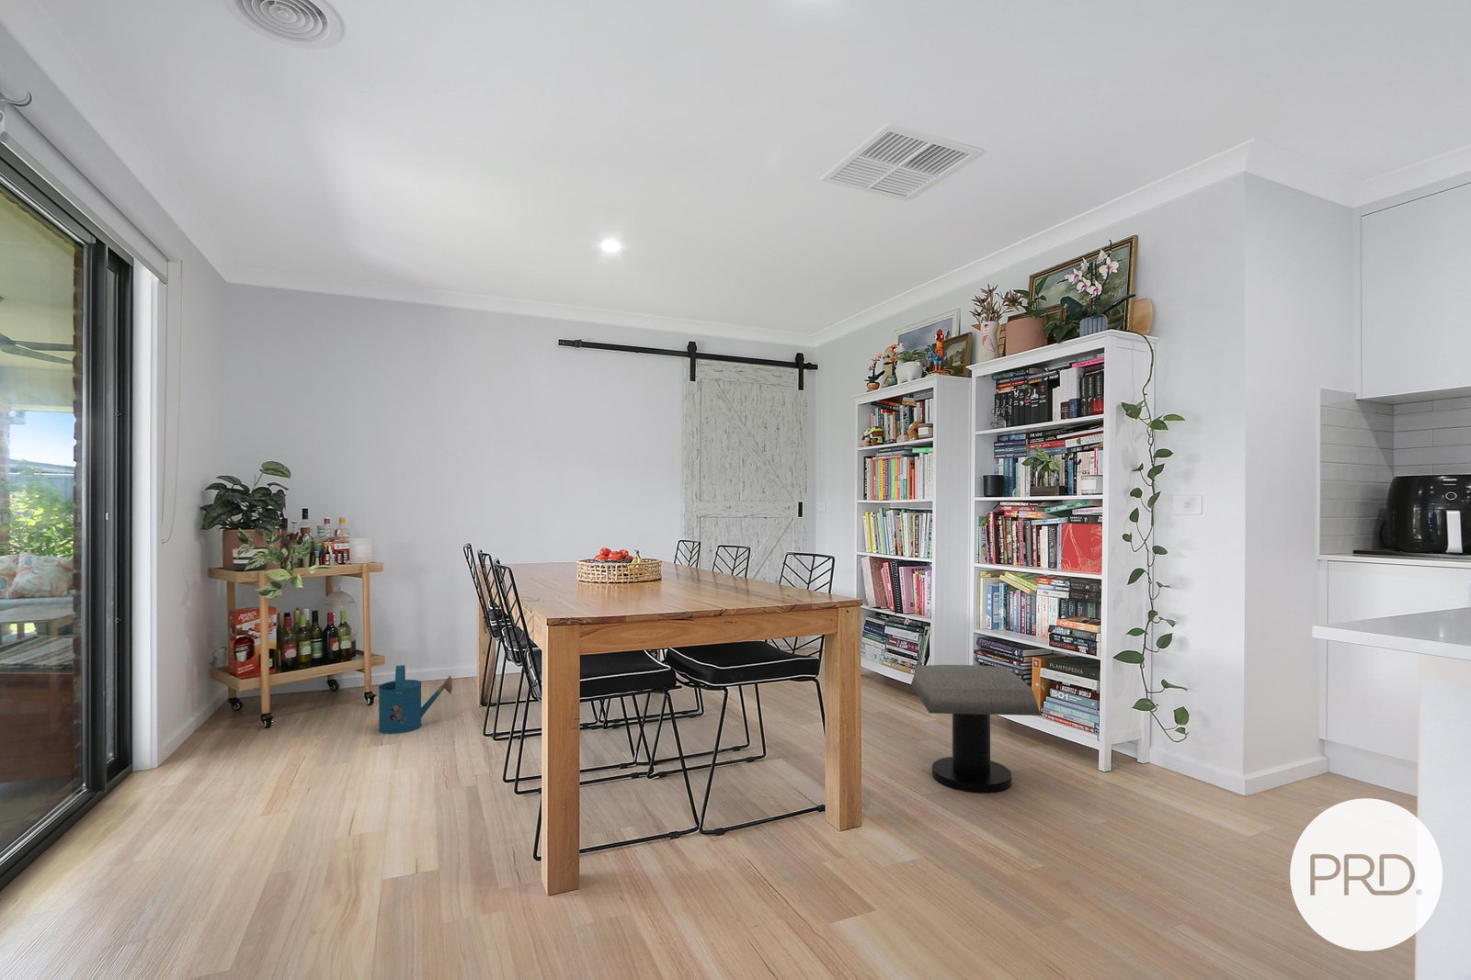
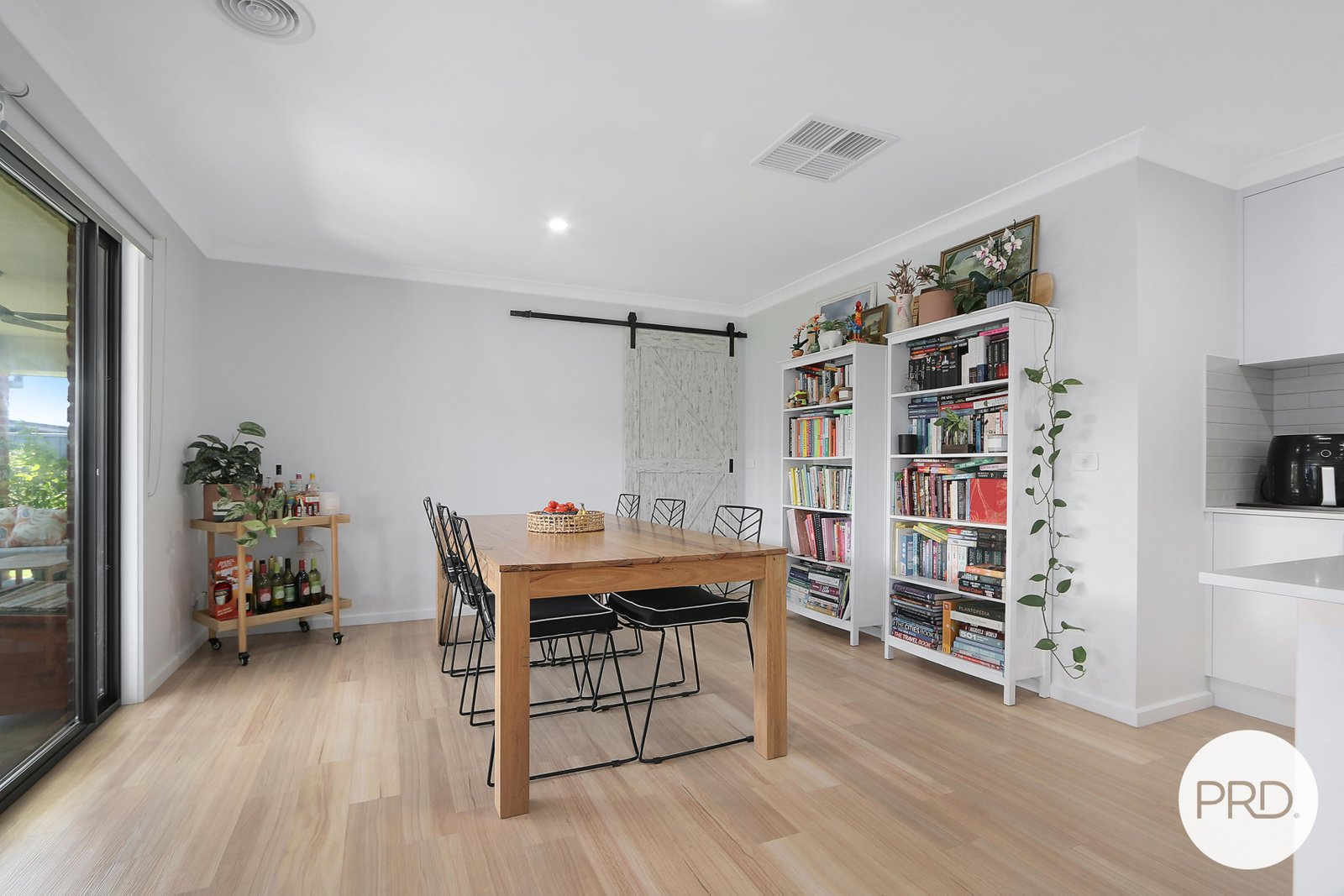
- stool (971, 724)
- watering can (416, 695)
